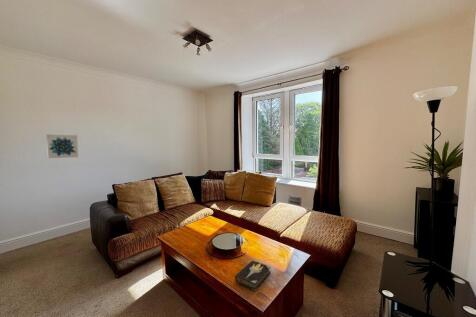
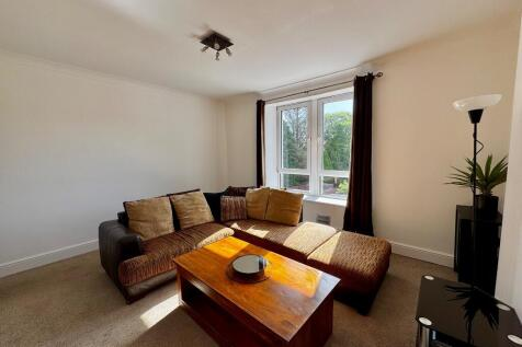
- hardback book (253, 273)
- wall art (62, 146)
